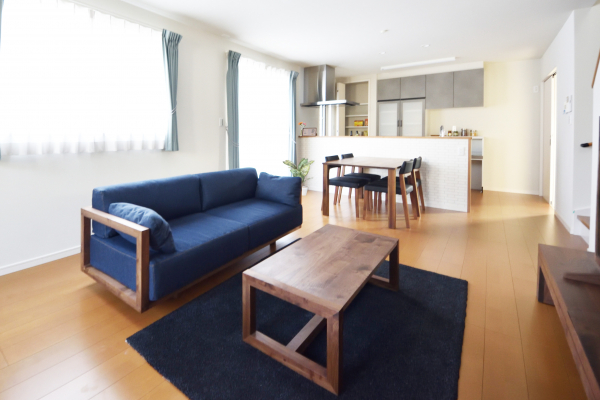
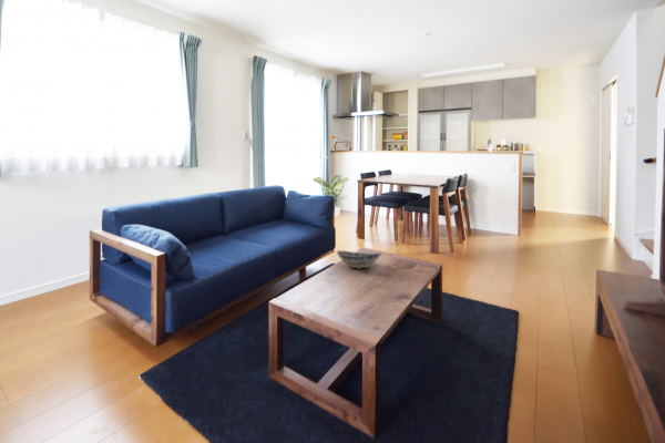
+ decorative bowl (358, 259)
